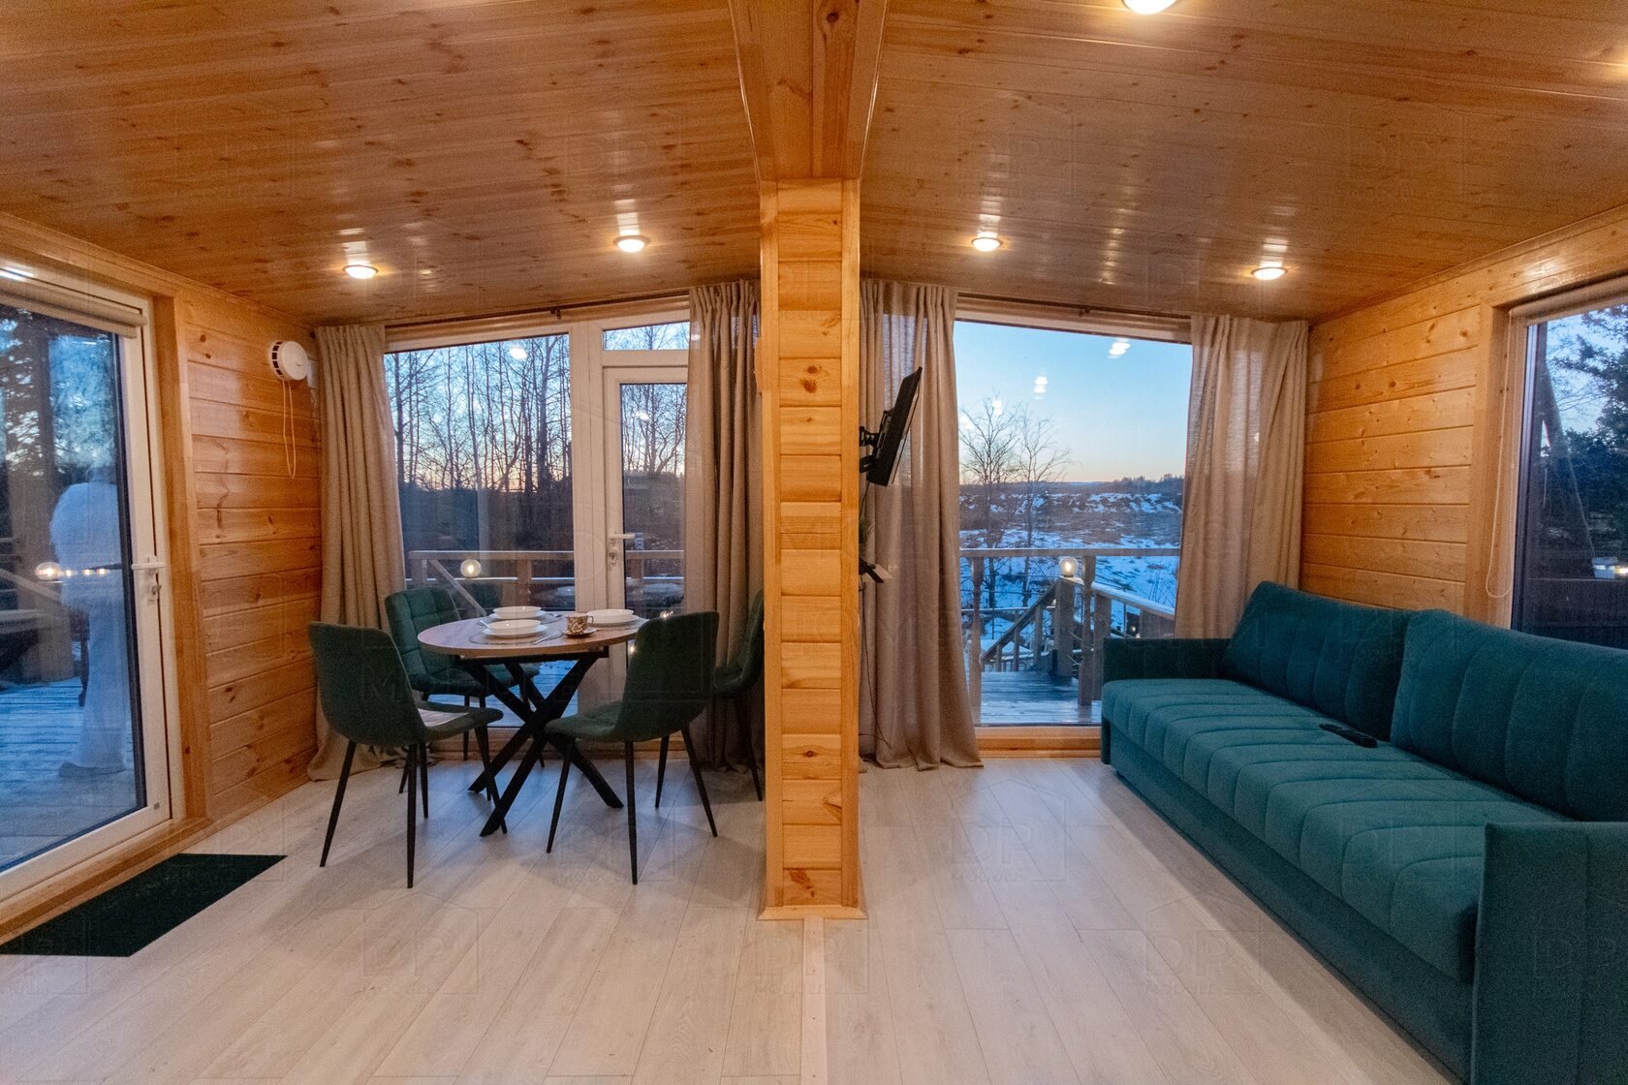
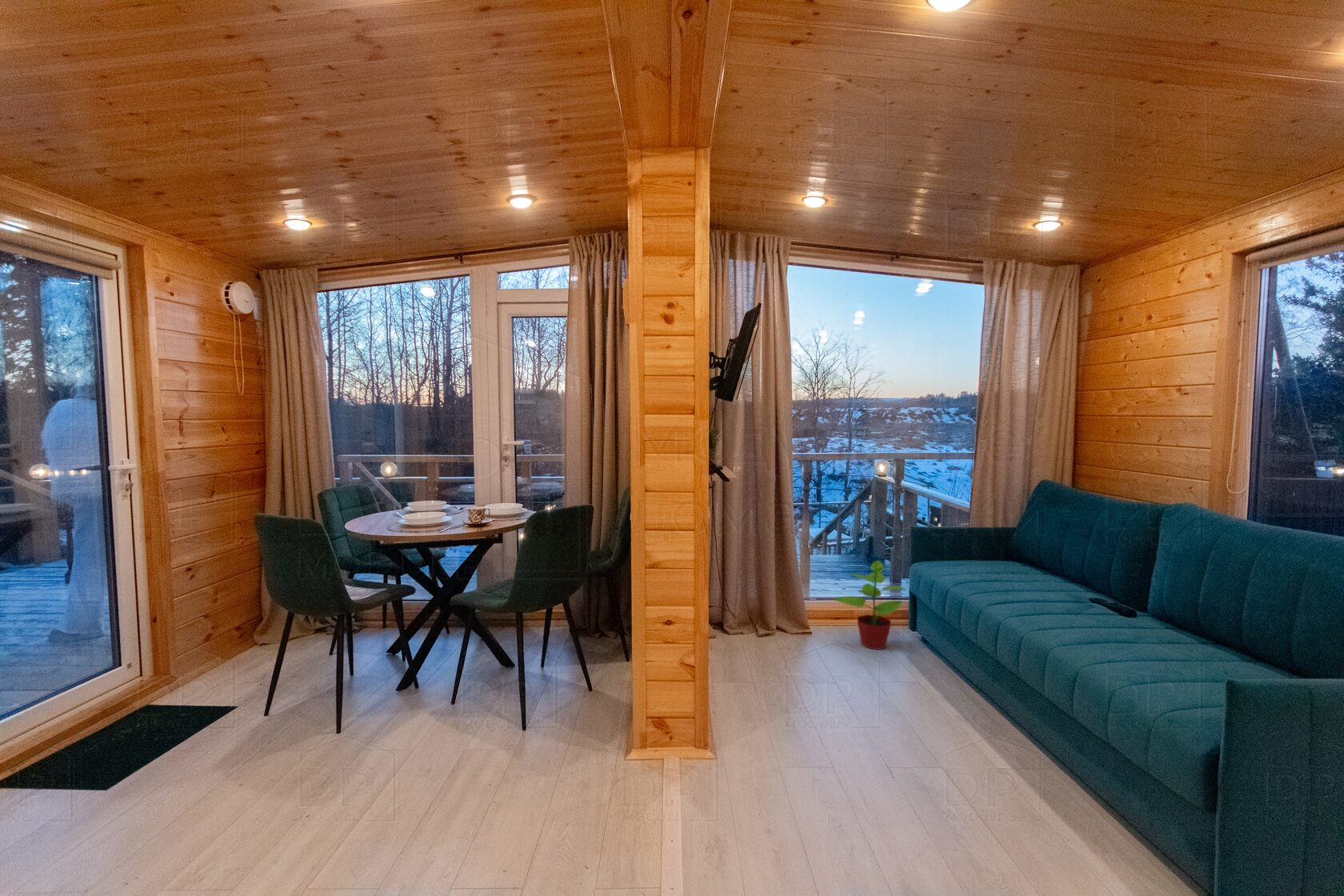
+ potted plant (874, 602)
